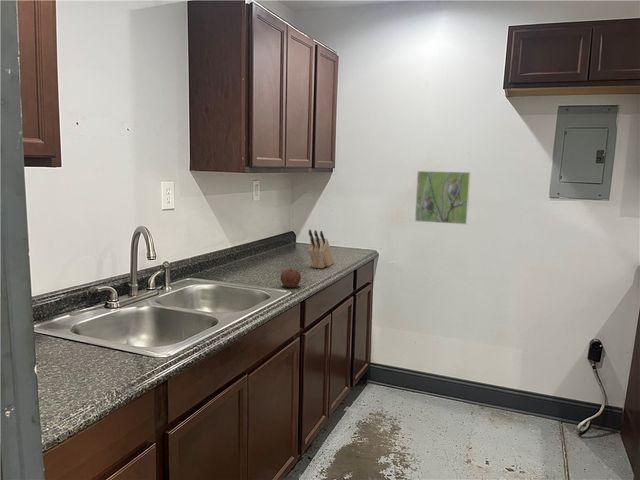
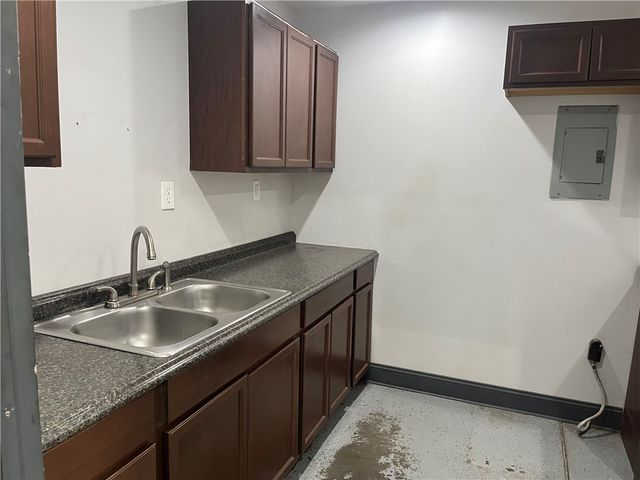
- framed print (441, 197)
- knife block (321, 247)
- apple (290, 277)
